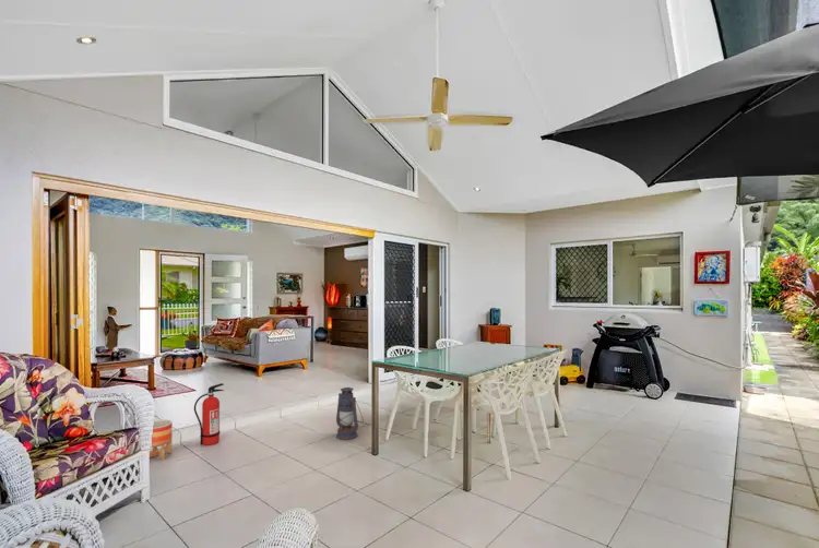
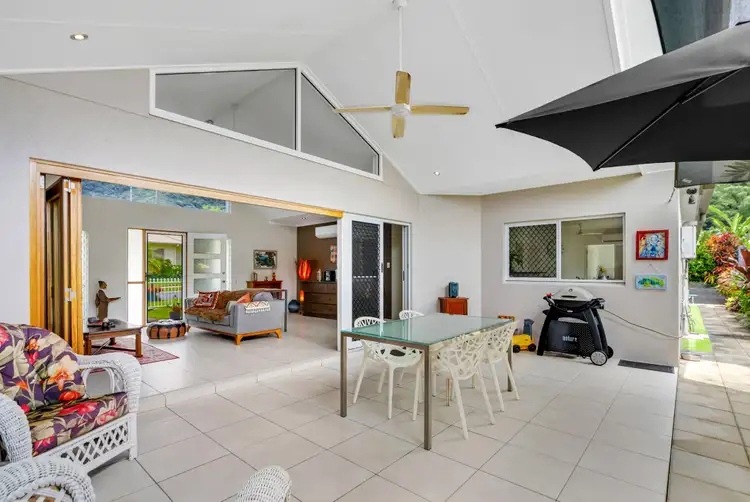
- planter (158, 440)
- lantern (347, 410)
- fire extinguisher (209, 415)
